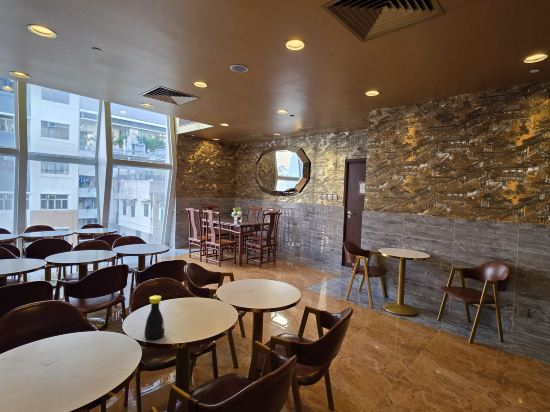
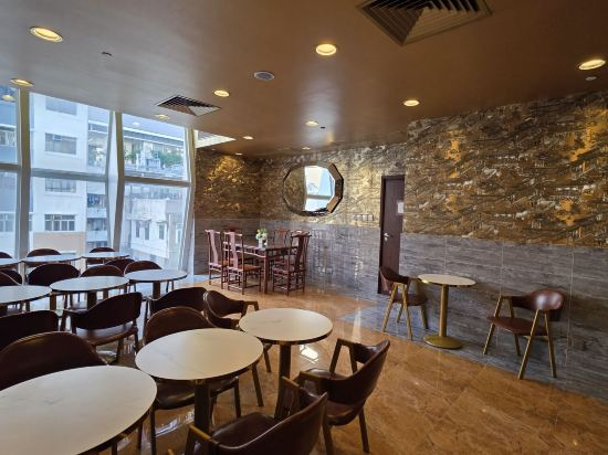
- bottle (154, 316)
